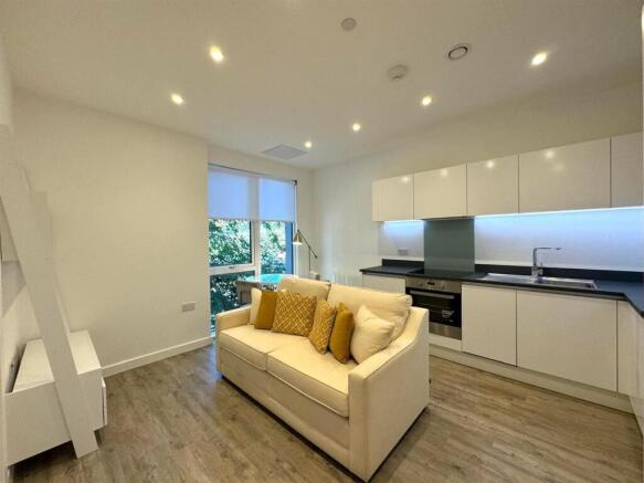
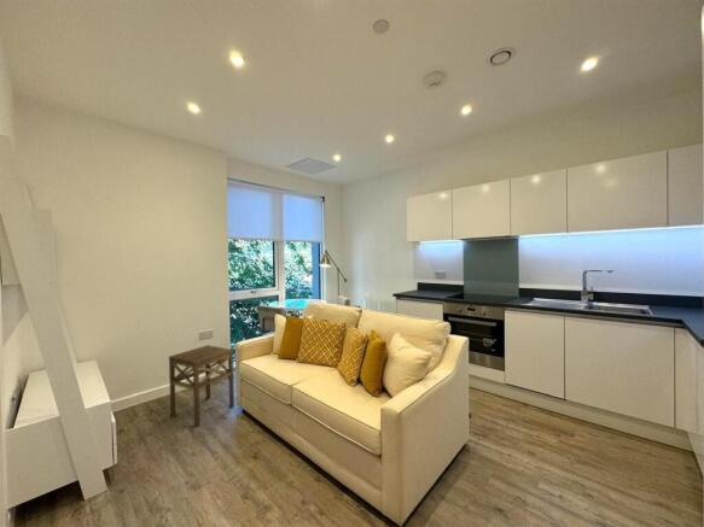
+ side table (202, 381)
